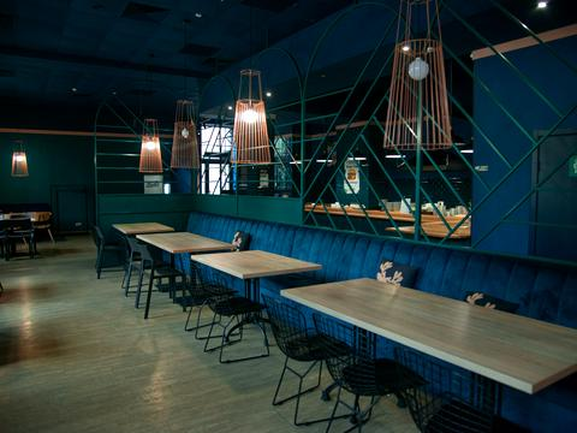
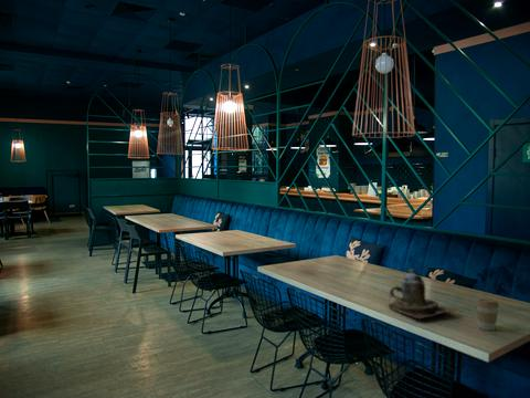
+ teapot (420, 290)
+ coffee cup (487, 313)
